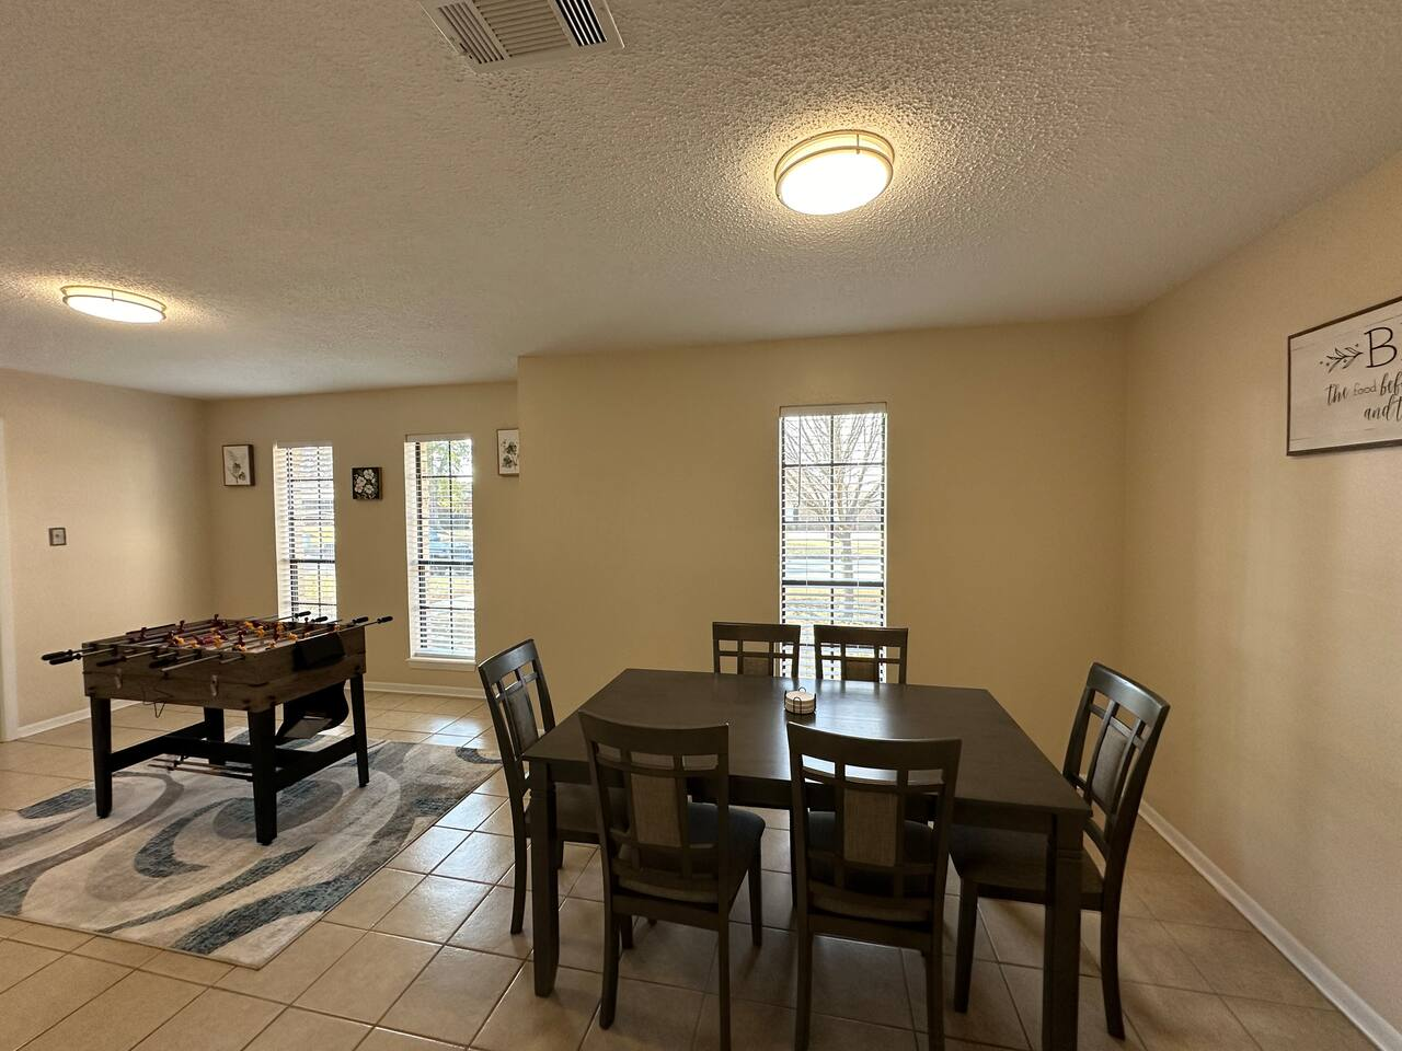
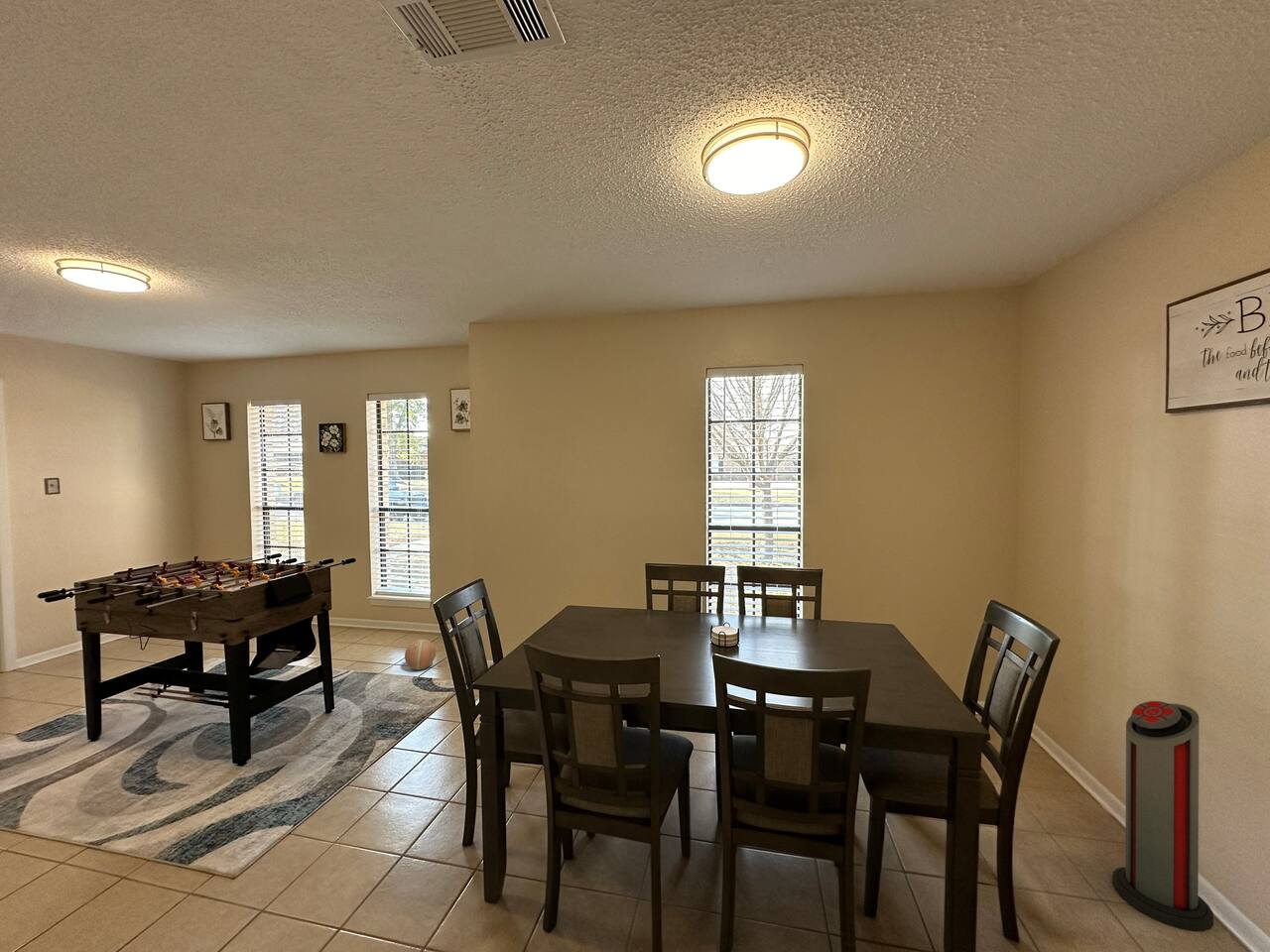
+ air purifier (1161, 801)
+ ball (420, 654)
